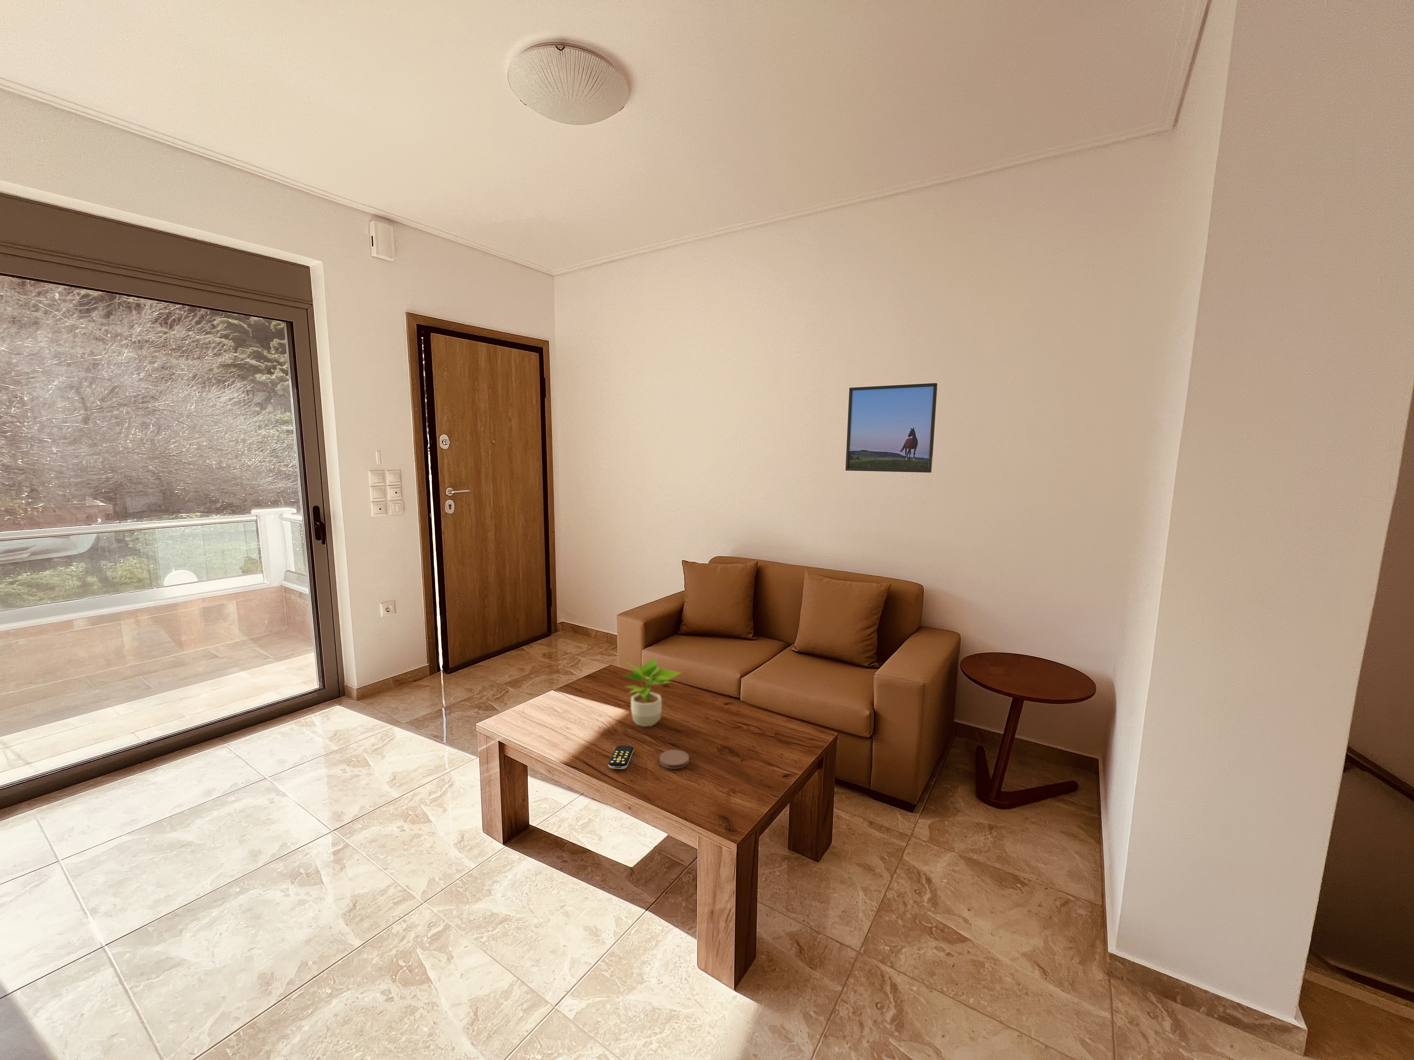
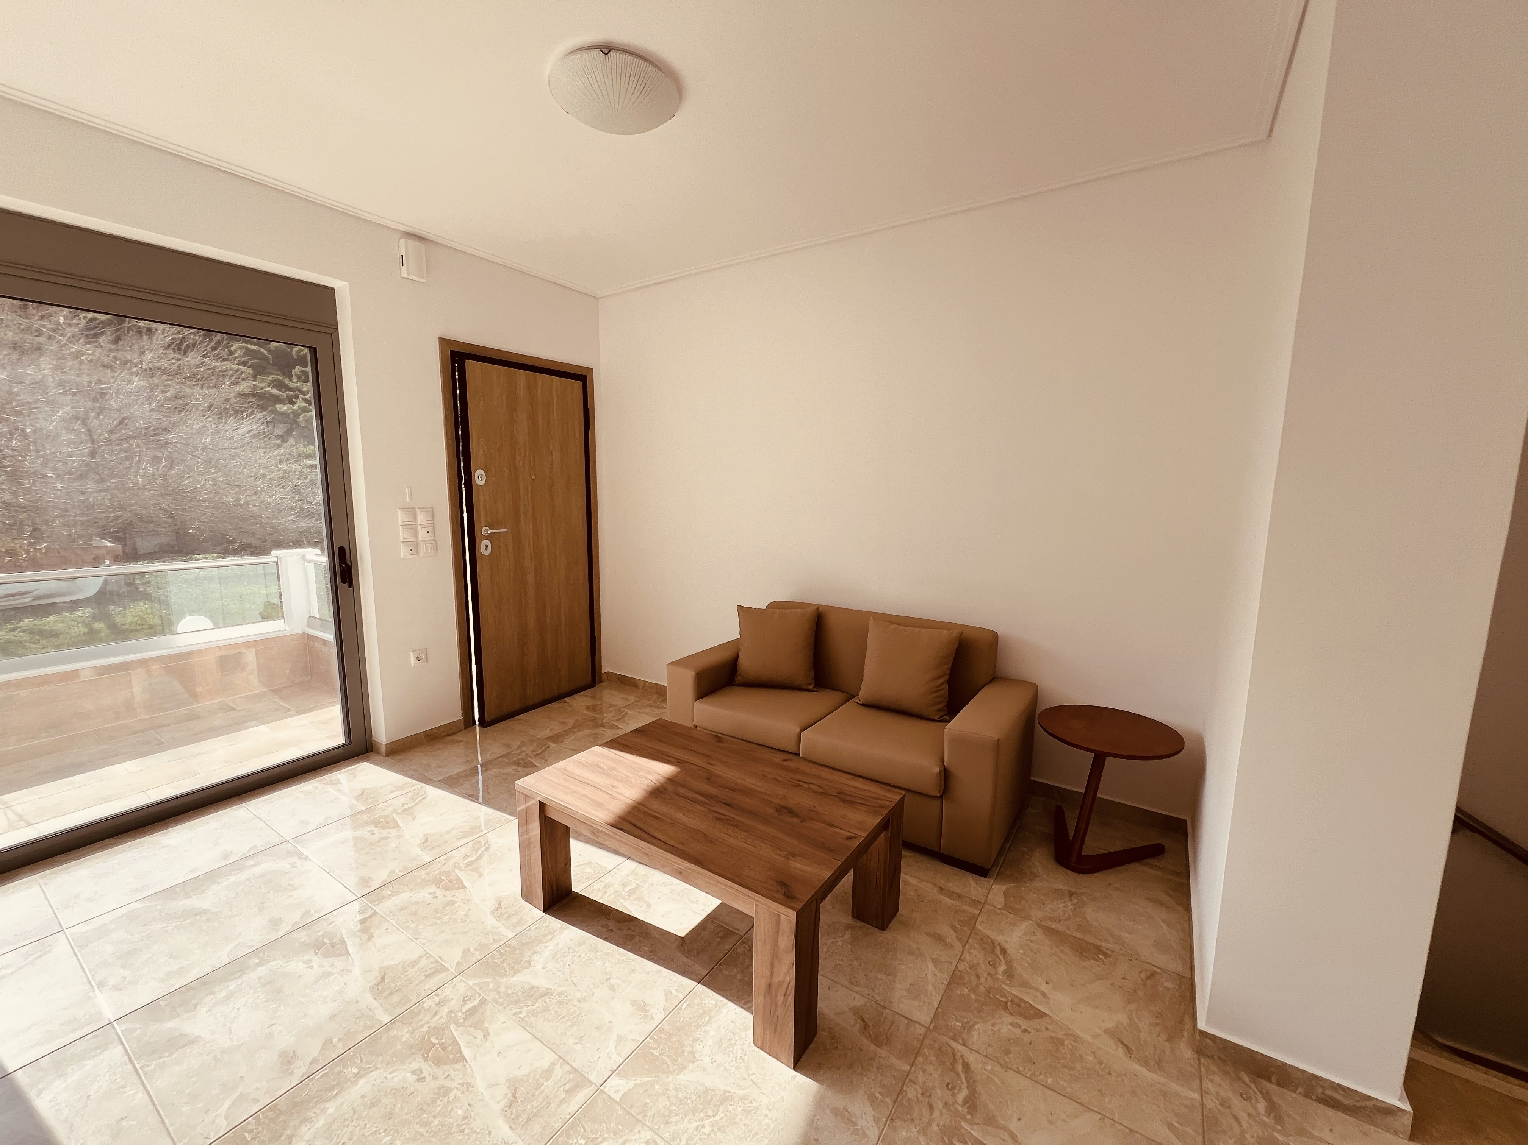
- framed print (888, 429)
- remote control (621, 756)
- coaster (674, 759)
- potted plant (651, 691)
